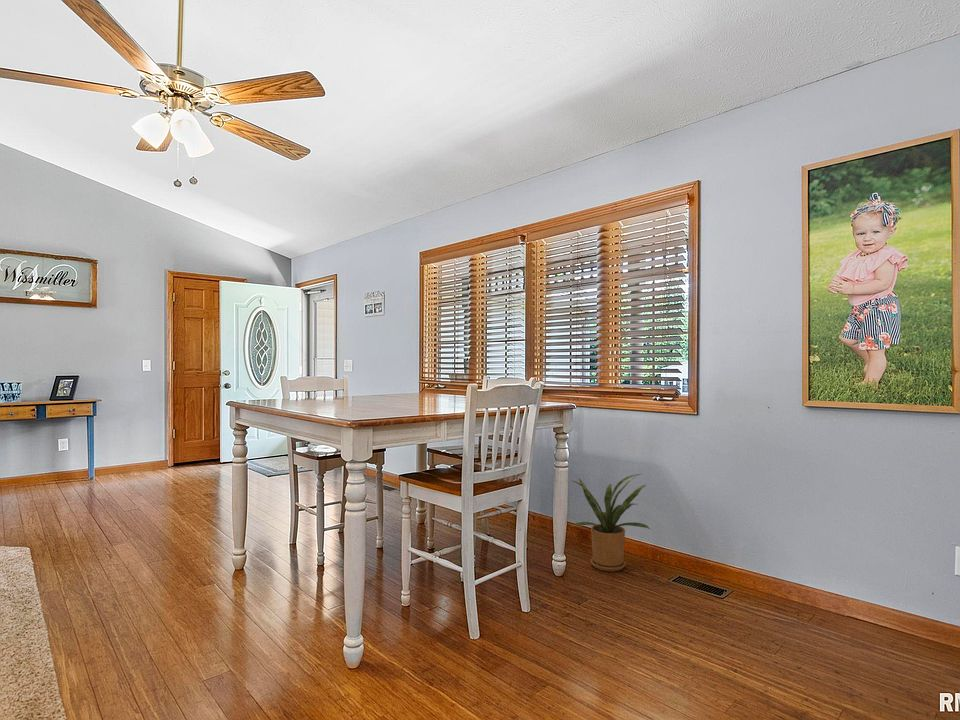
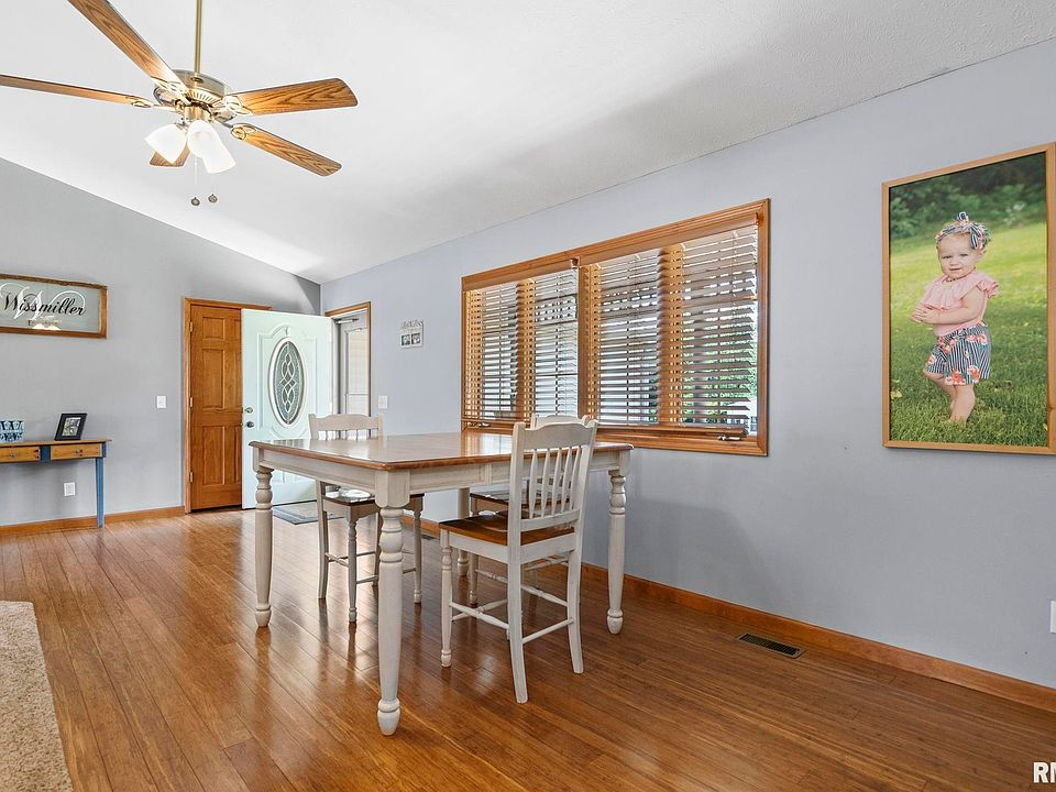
- house plant (609, 517)
